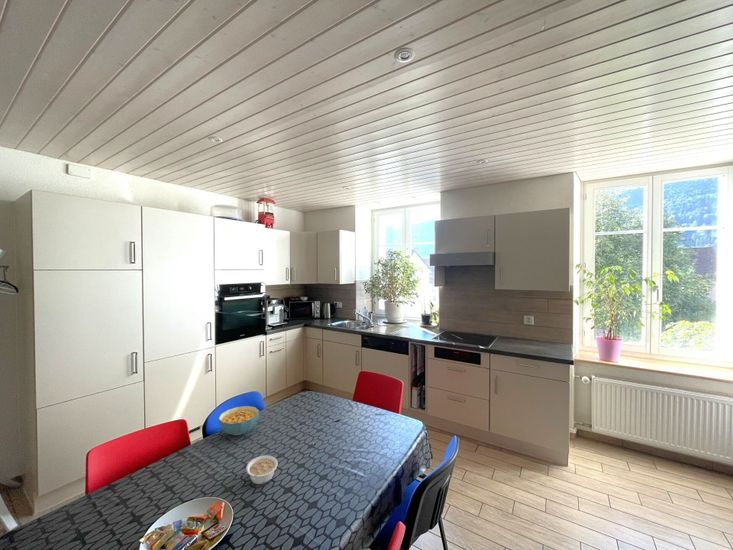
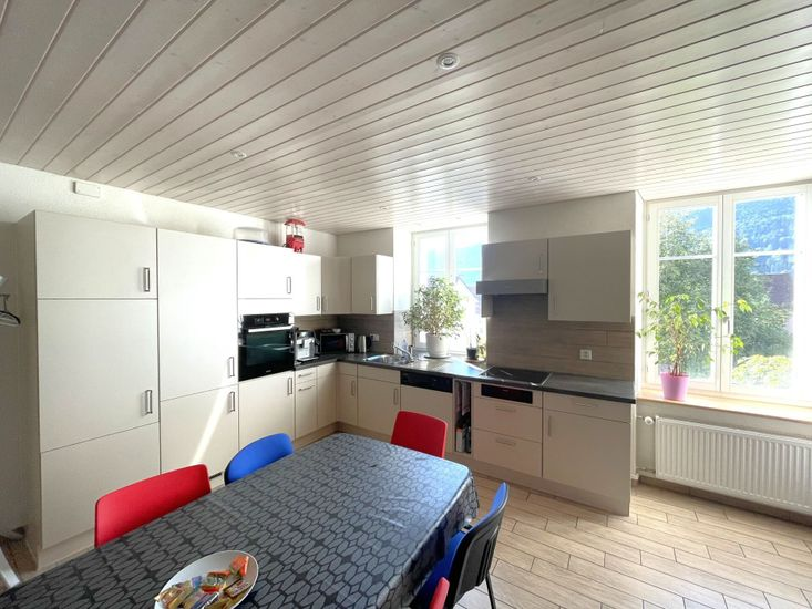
- legume (262, 470)
- cereal bowl (239, 423)
